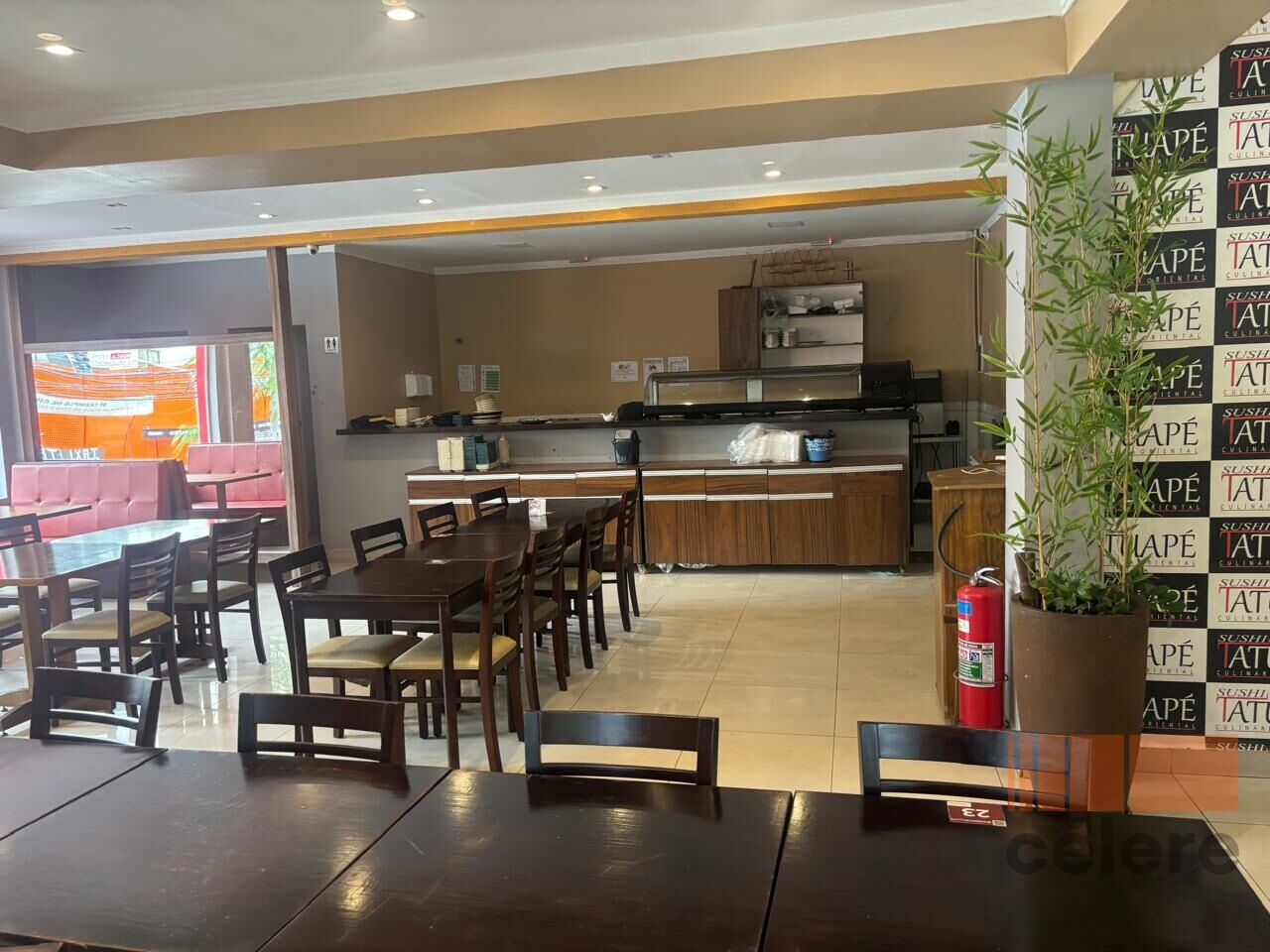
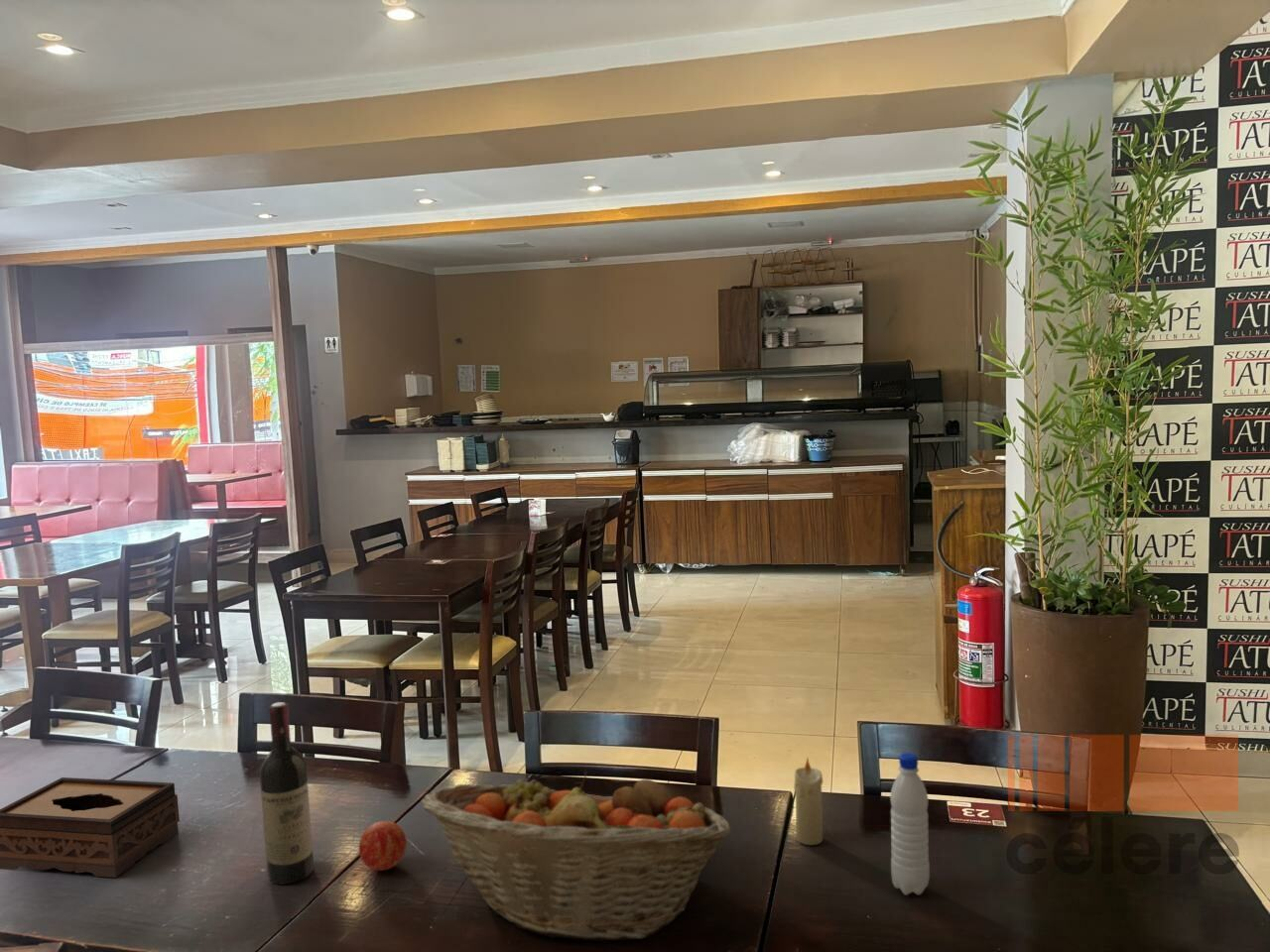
+ wine bottle (285, 789)
+ fruit basket (574, 834)
+ tissue box (86, 824)
+ apple (382, 845)
+ candle (809, 798)
+ water bottle (909, 822)
